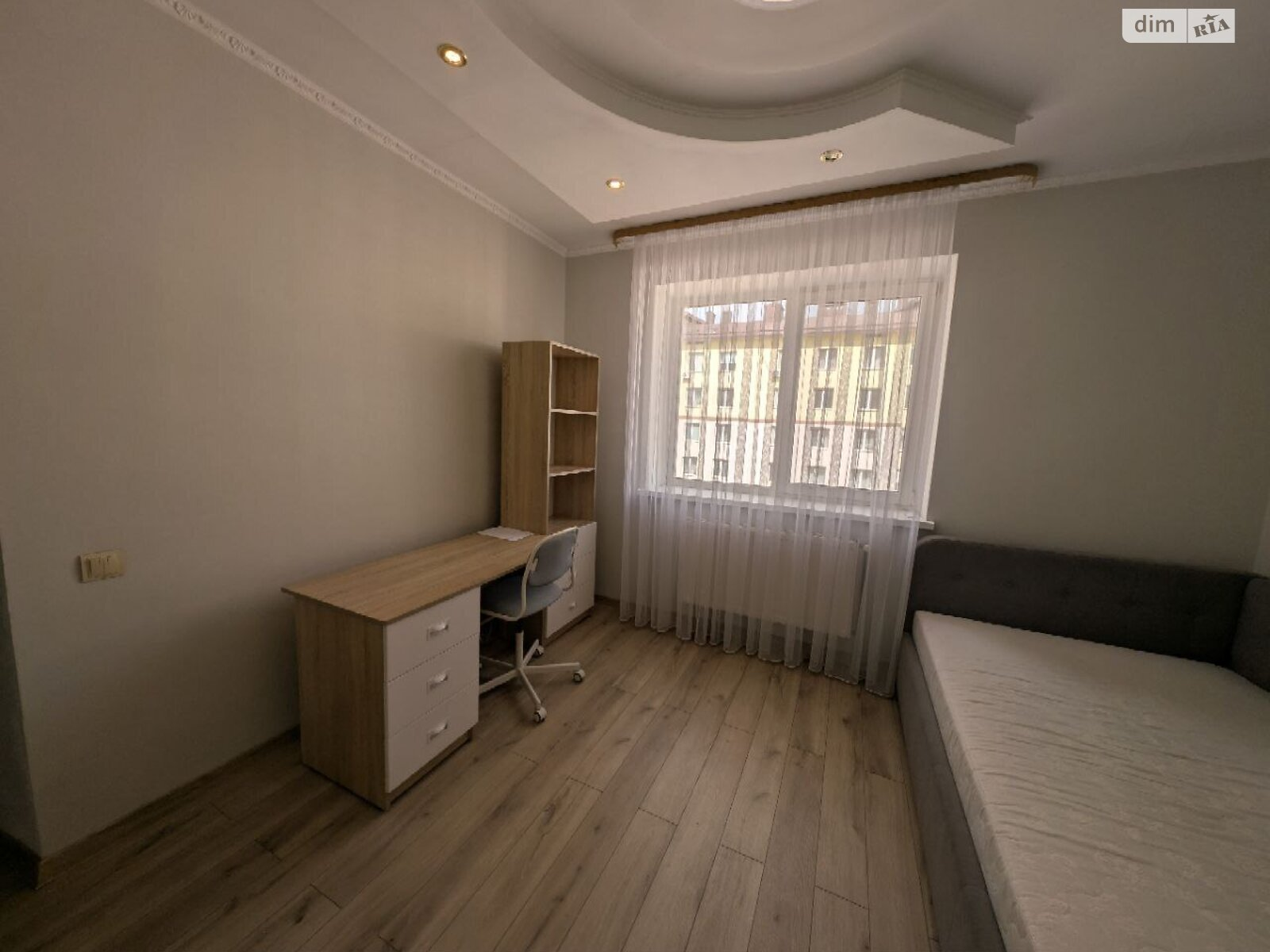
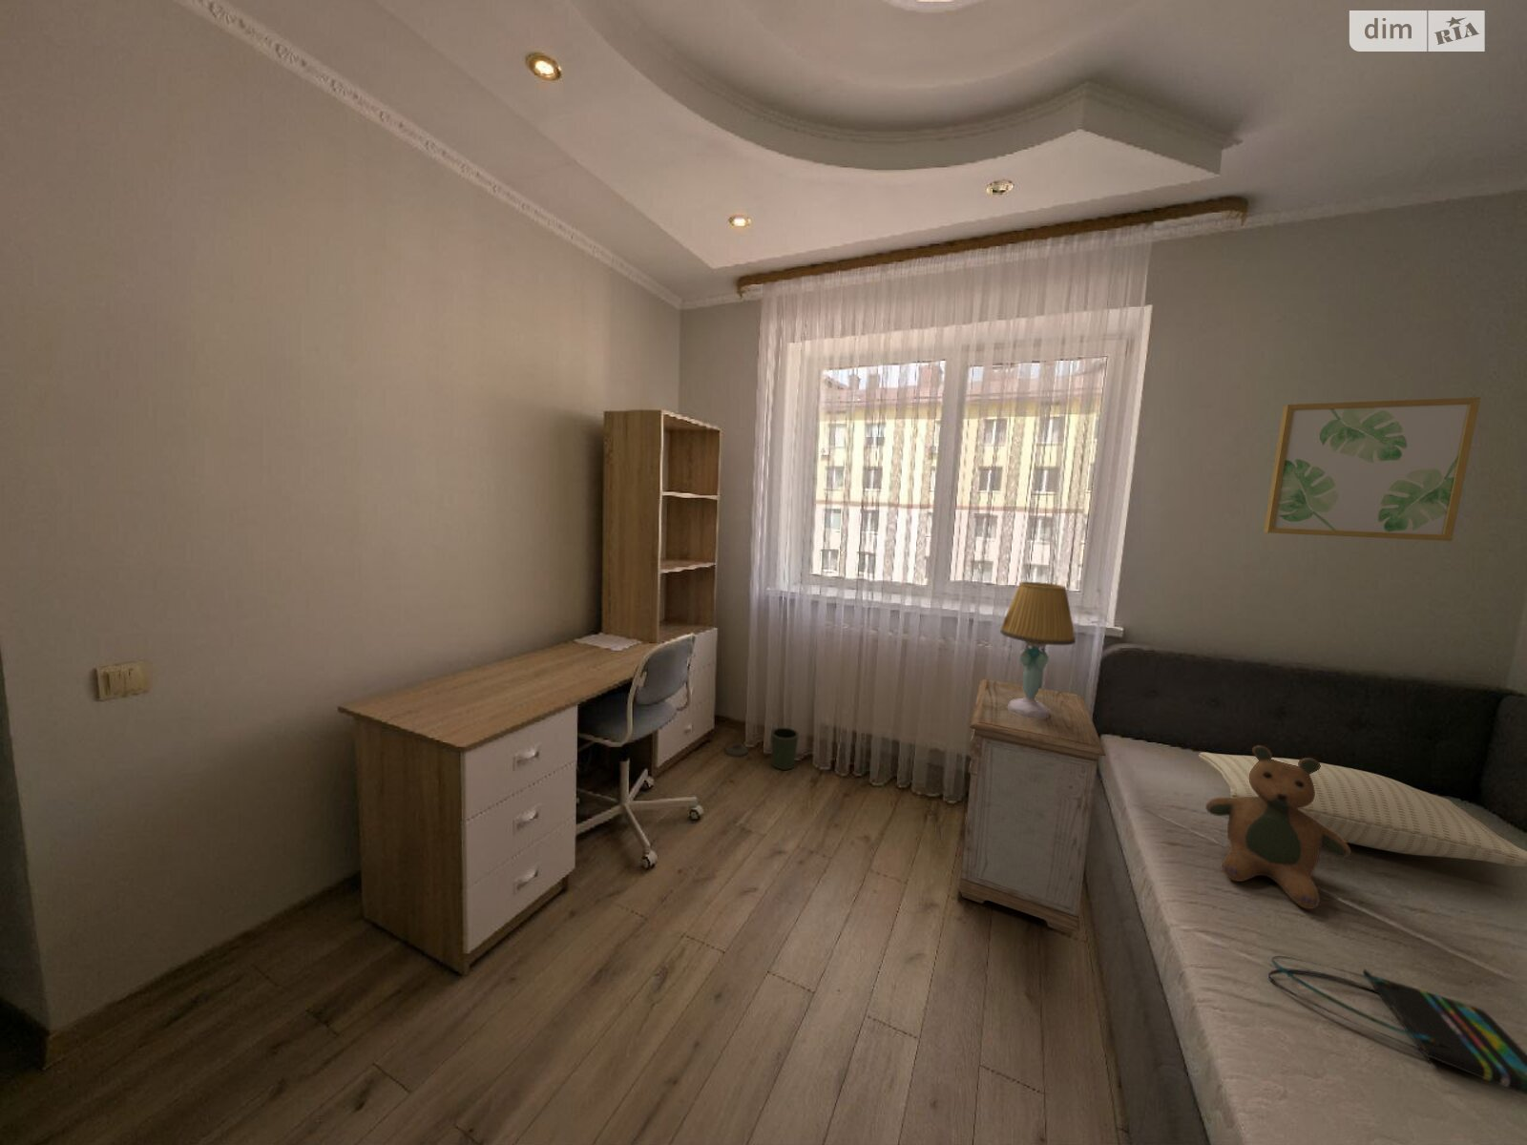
+ pillow (1341, 802)
+ nightstand (1023, 789)
+ trash can (771, 742)
+ wall art (1362, 469)
+ table lamp (1034, 648)
+ teddy bear (1276, 818)
+ tote bag (1386, 1004)
